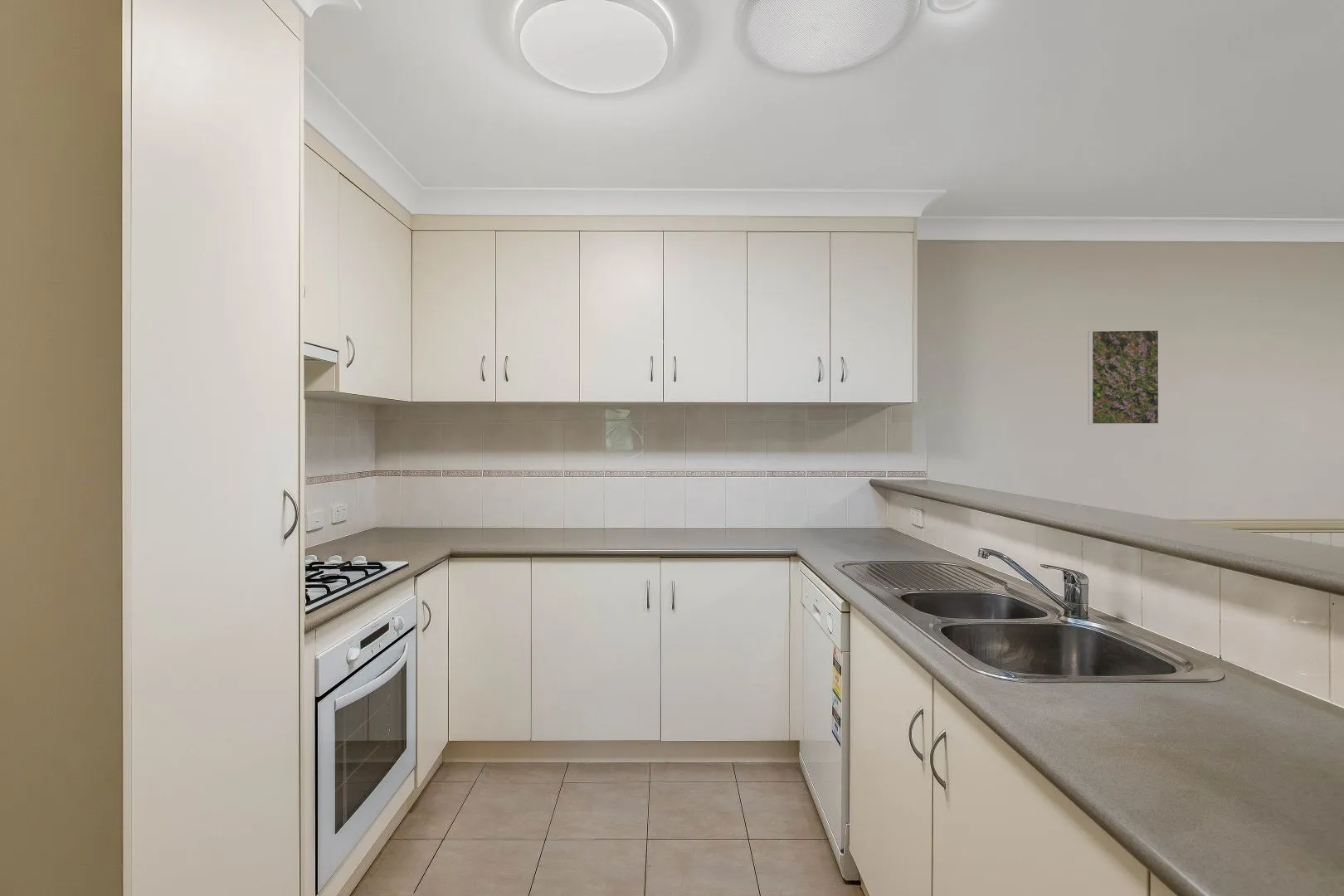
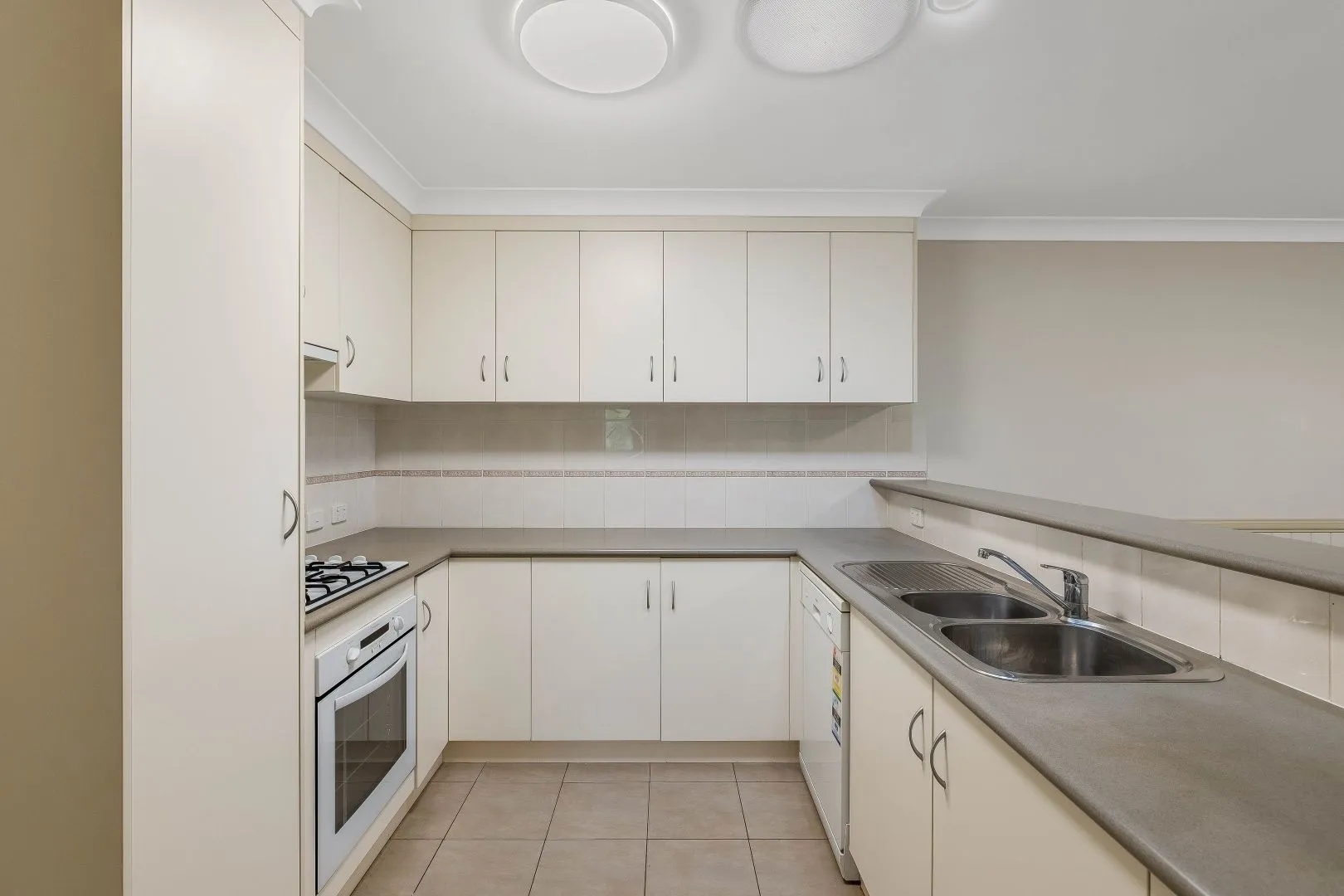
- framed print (1122, 377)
